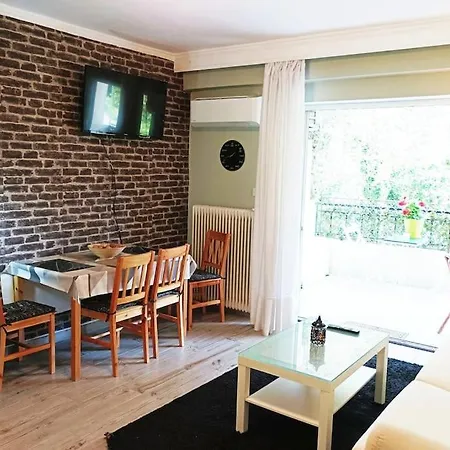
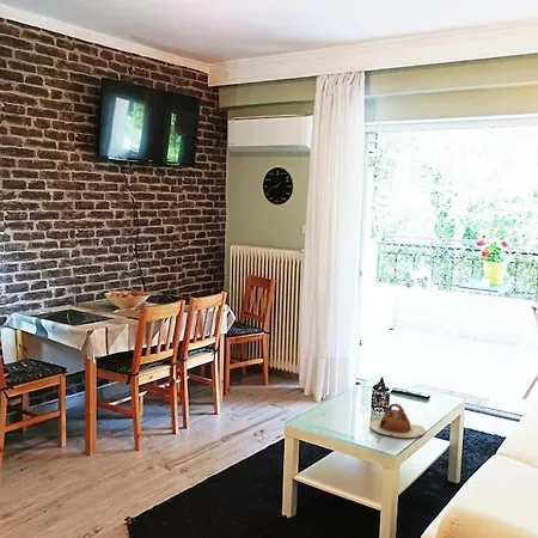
+ teapot (398, 415)
